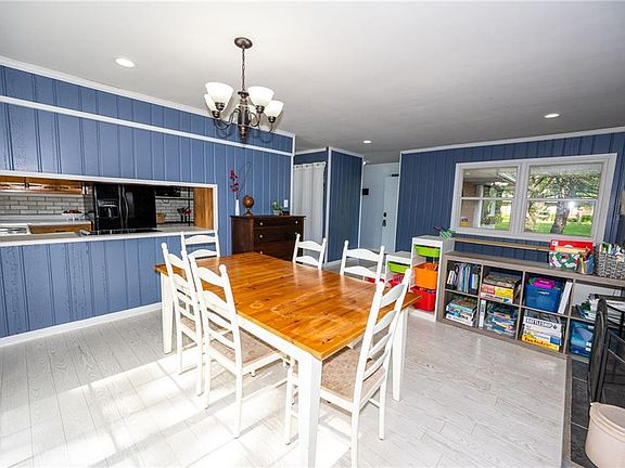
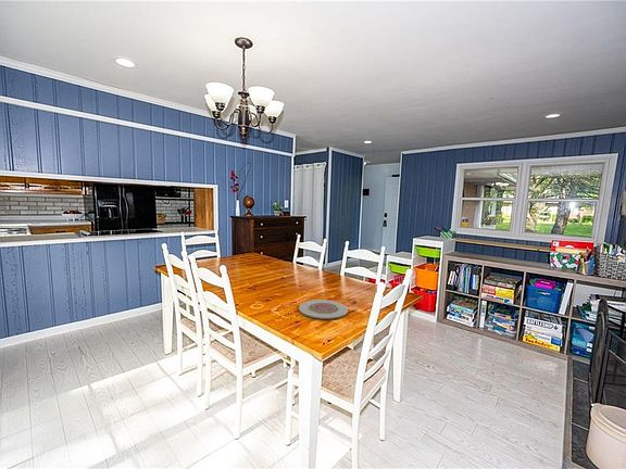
+ plate (323, 307)
